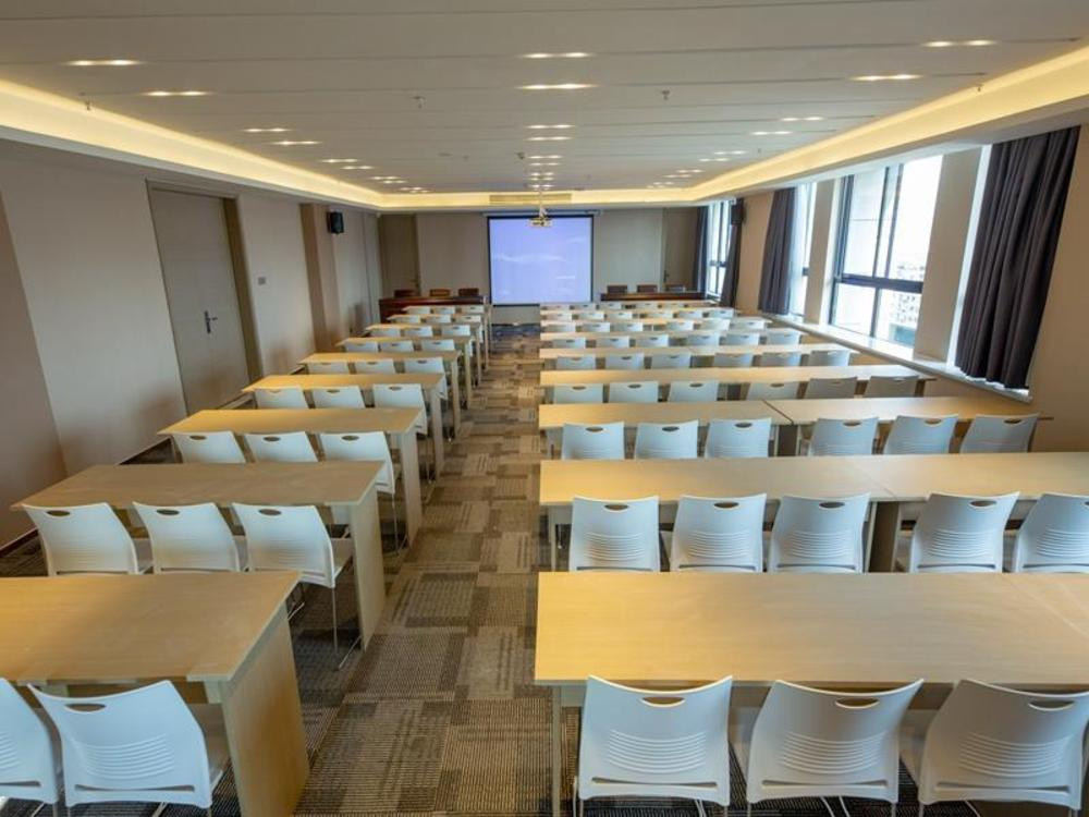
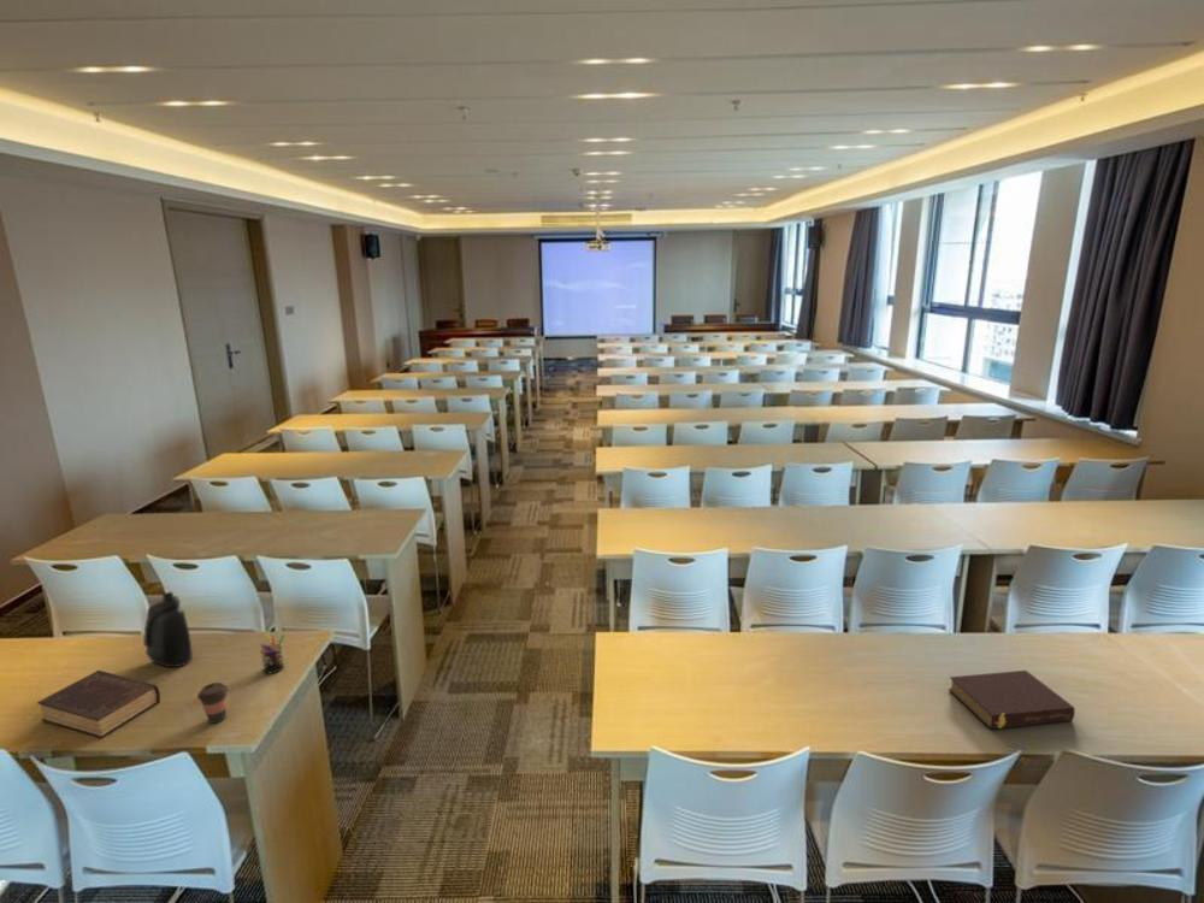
+ pen holder (273, 650)
+ coffee cup (214, 703)
+ water bottle (164, 627)
+ book (1009, 698)
+ book (100, 702)
